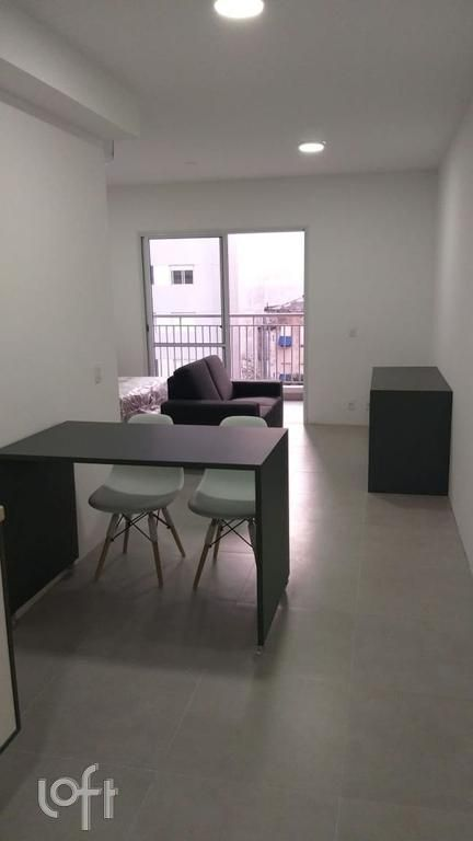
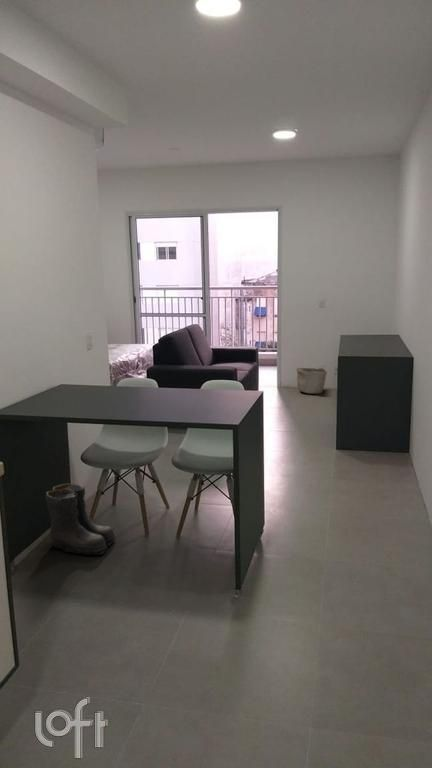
+ boots (80, 517)
+ basket (311, 379)
